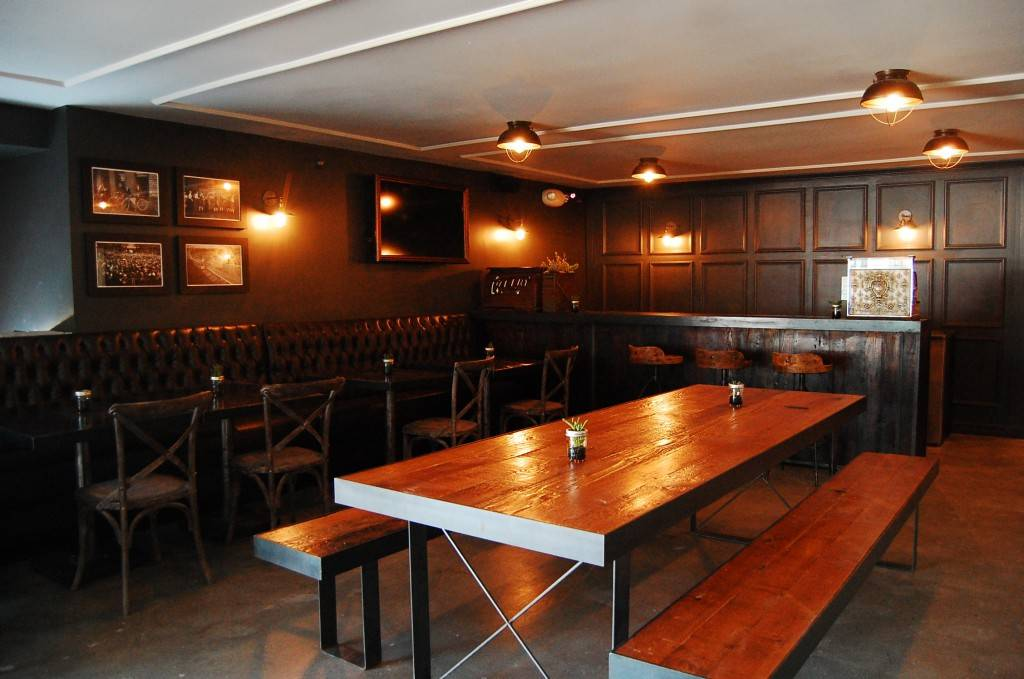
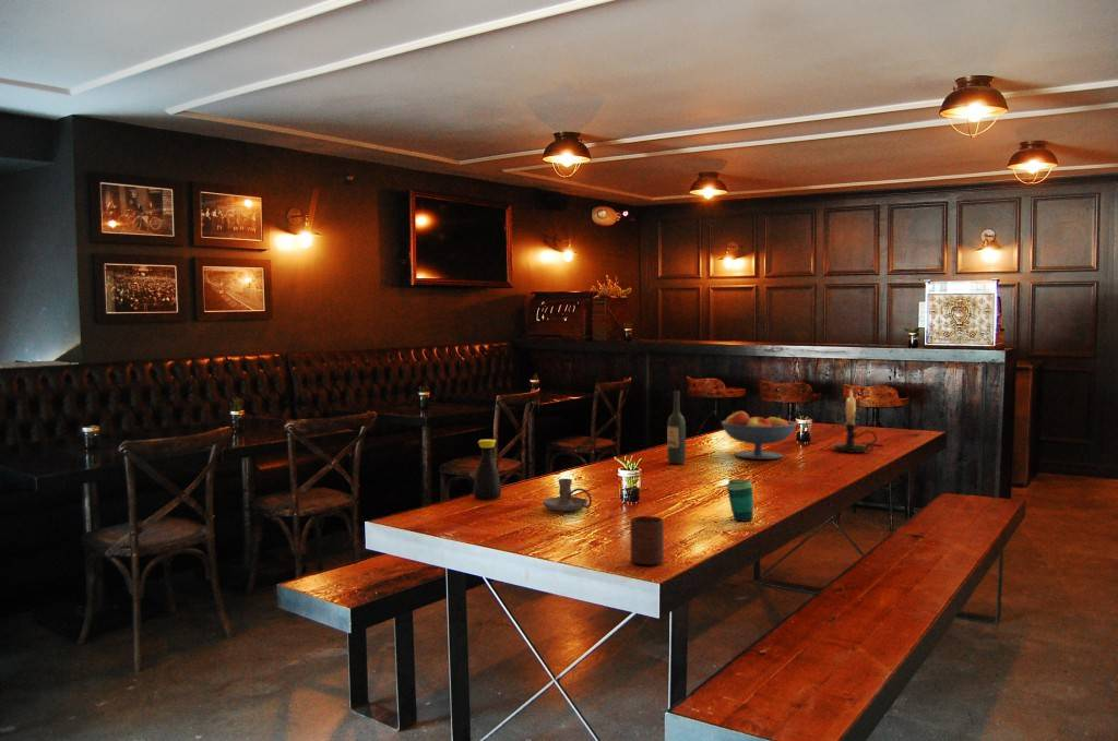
+ cup (739, 500)
+ fruit bowl (758, 433)
+ wine bottle (676, 427)
+ candle holder (854, 420)
+ bottle (487, 468)
+ cup (646, 538)
+ candle holder (569, 494)
